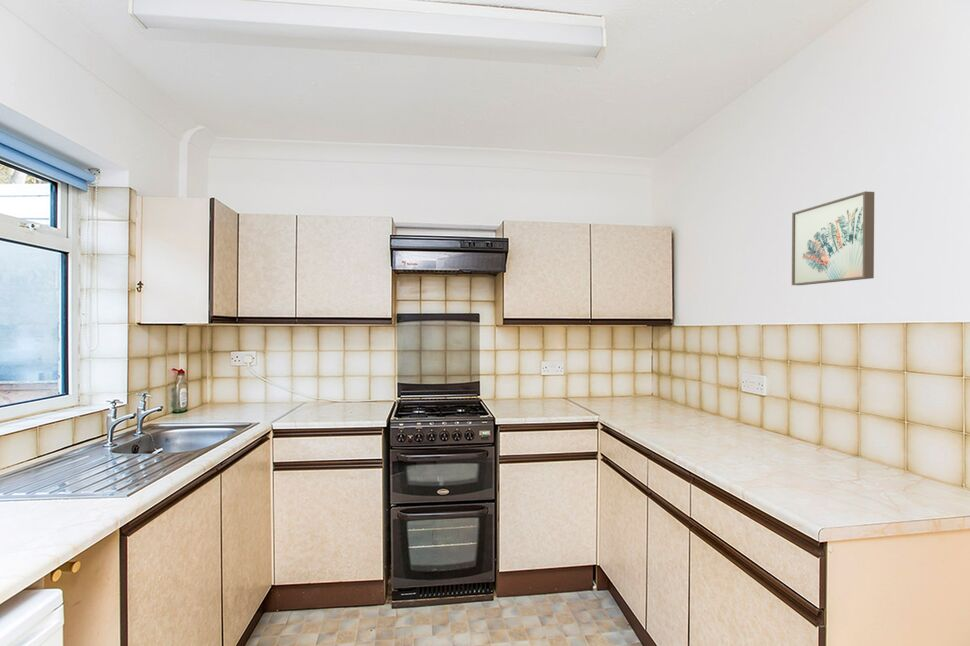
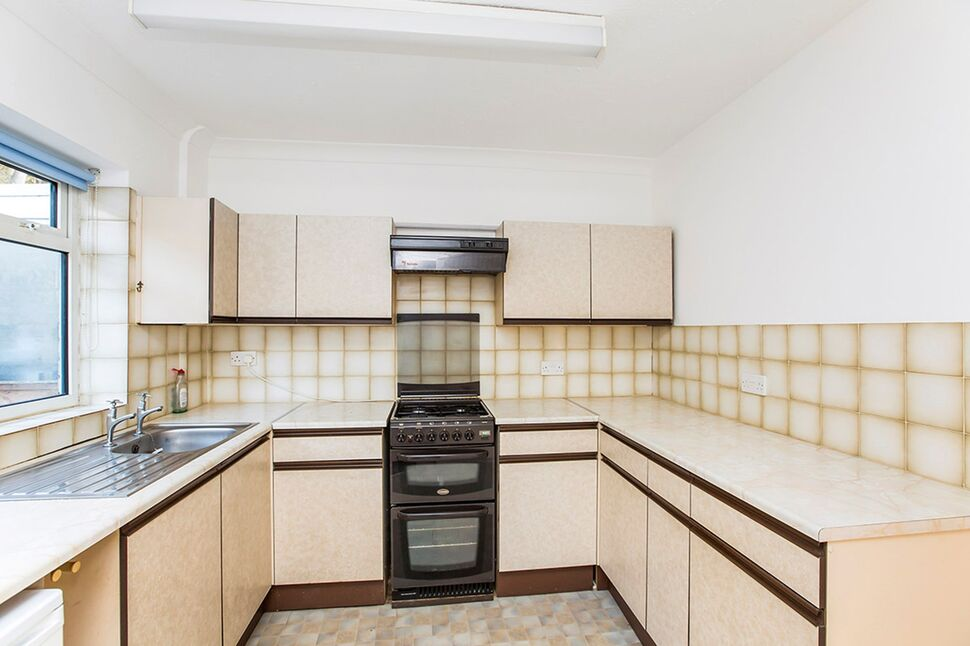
- wall art (829, 242)
